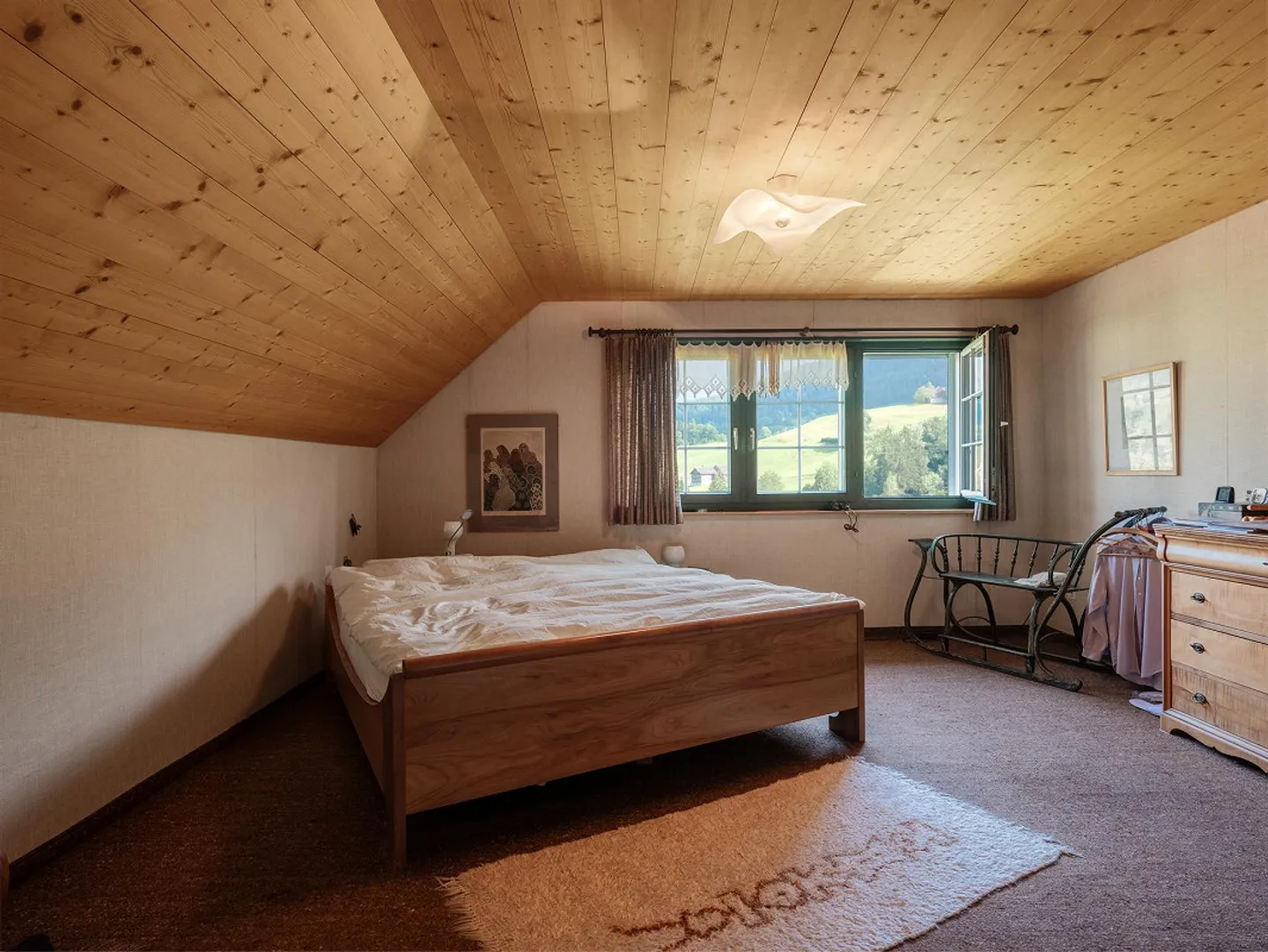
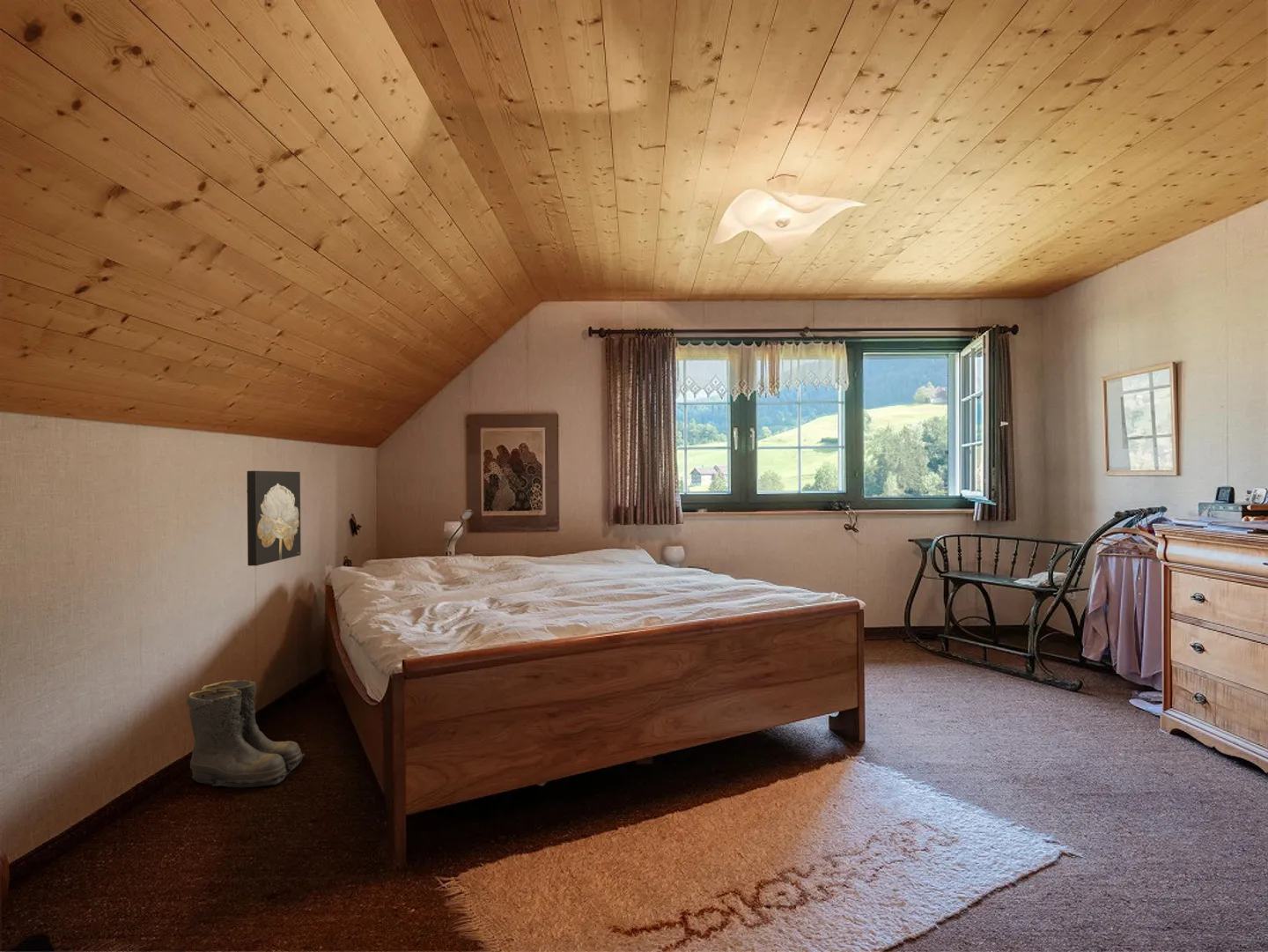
+ boots (245, 729)
+ wall art (275, 515)
